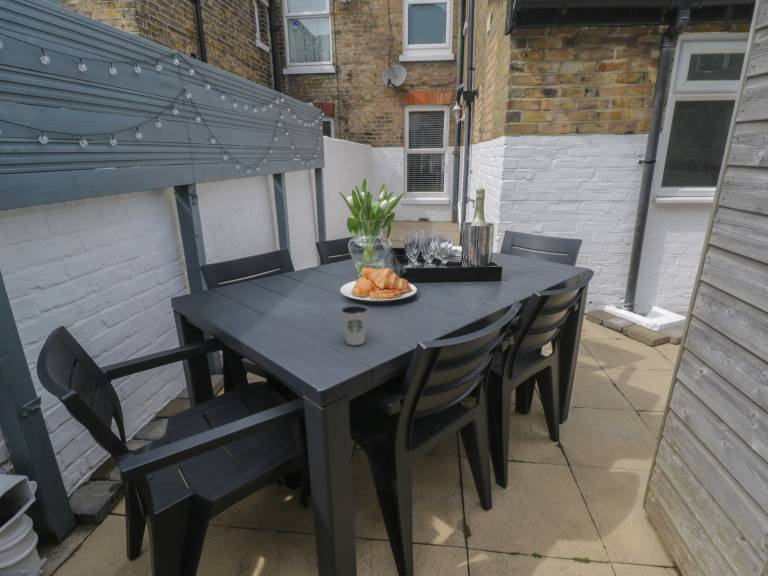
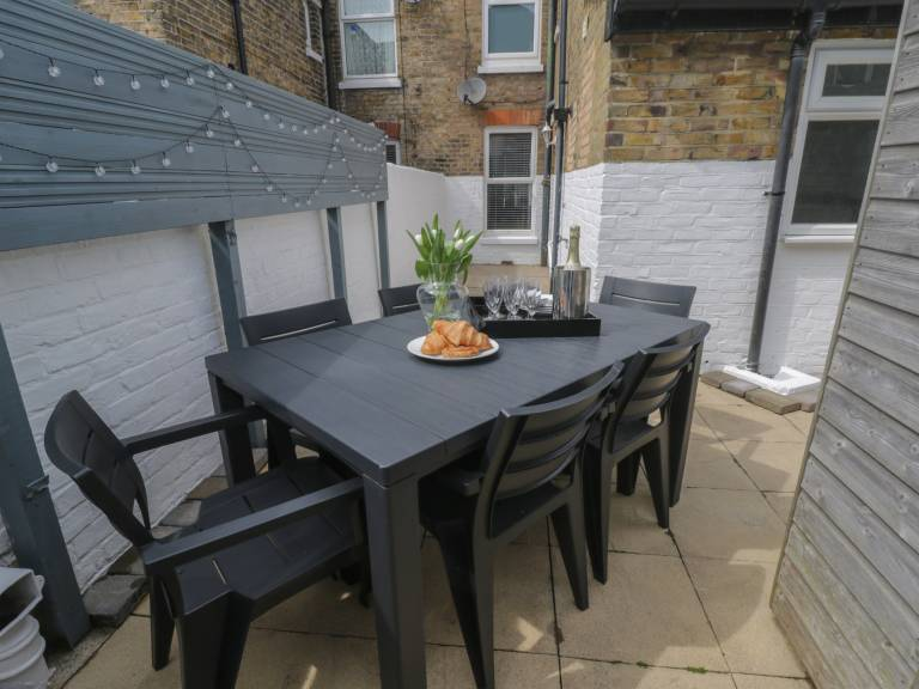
- dixie cup (354, 325)
